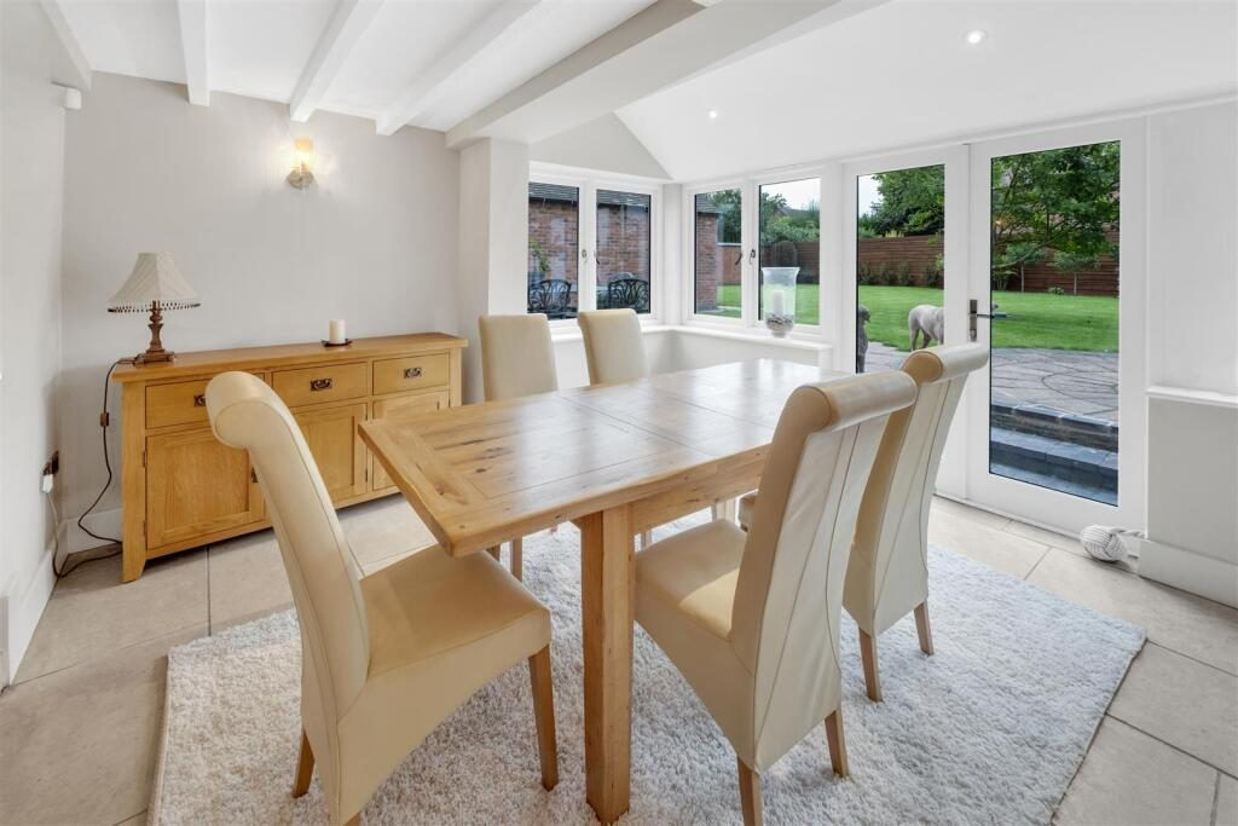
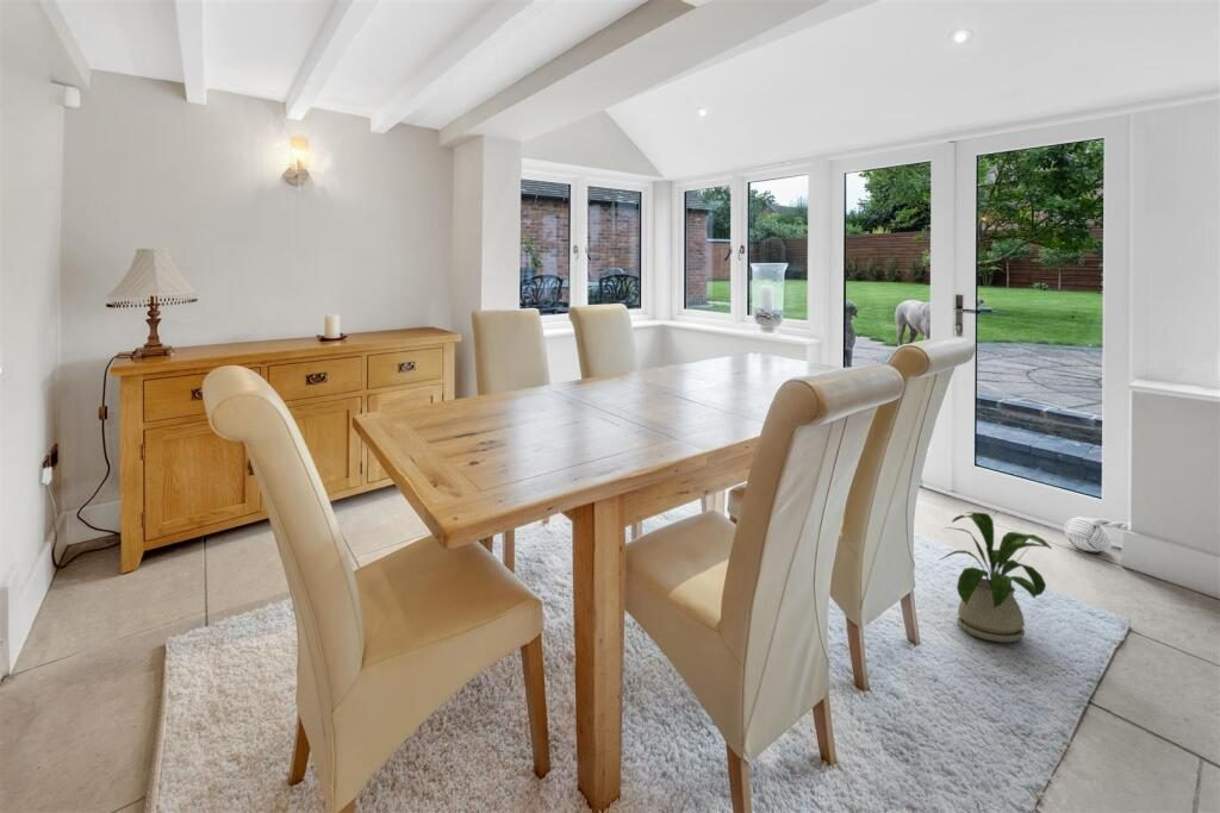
+ house plant (1004, 569)
